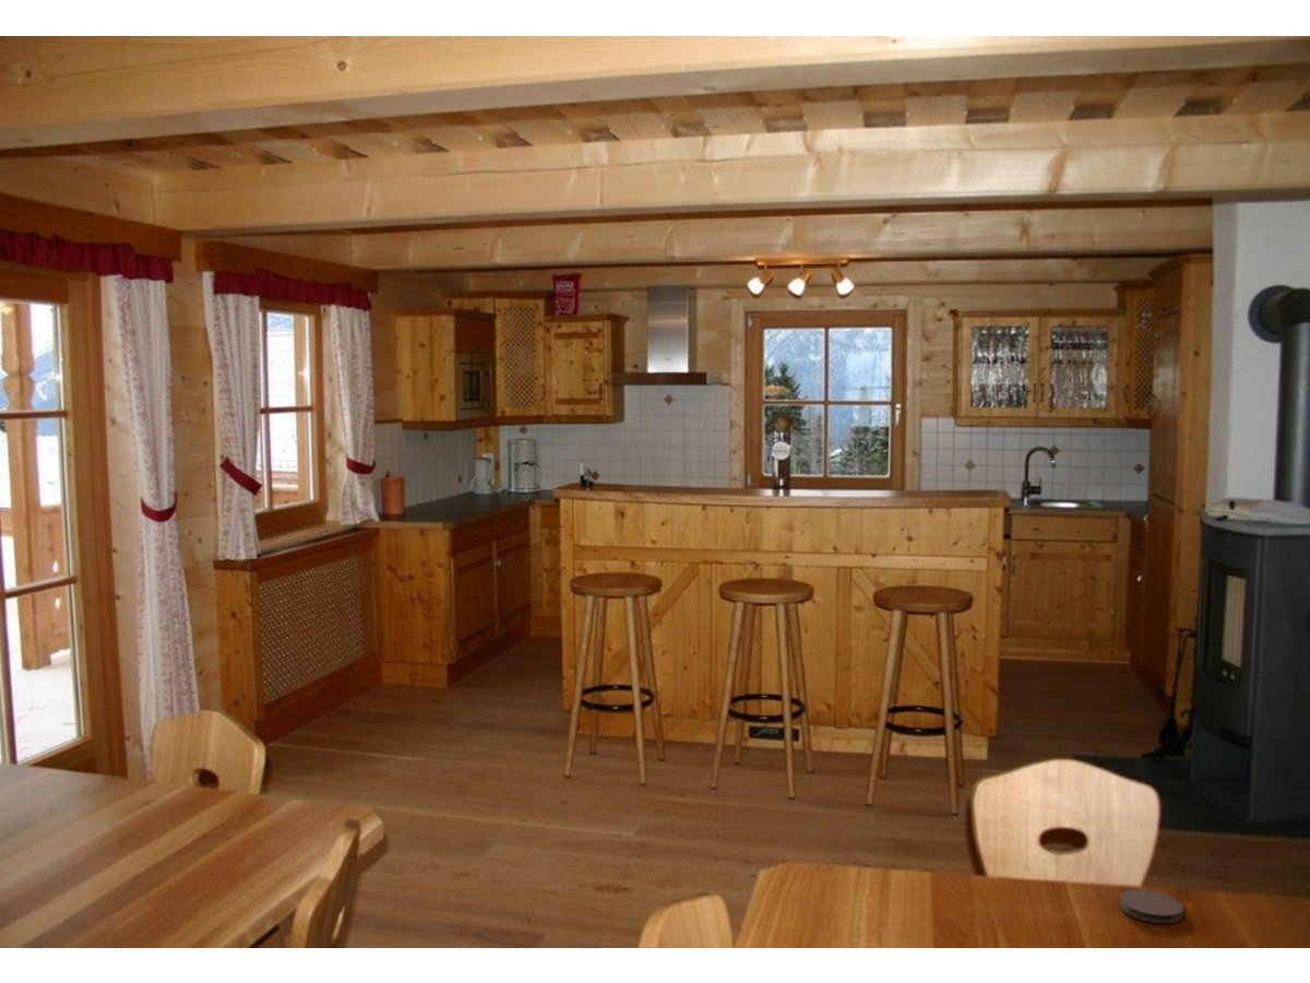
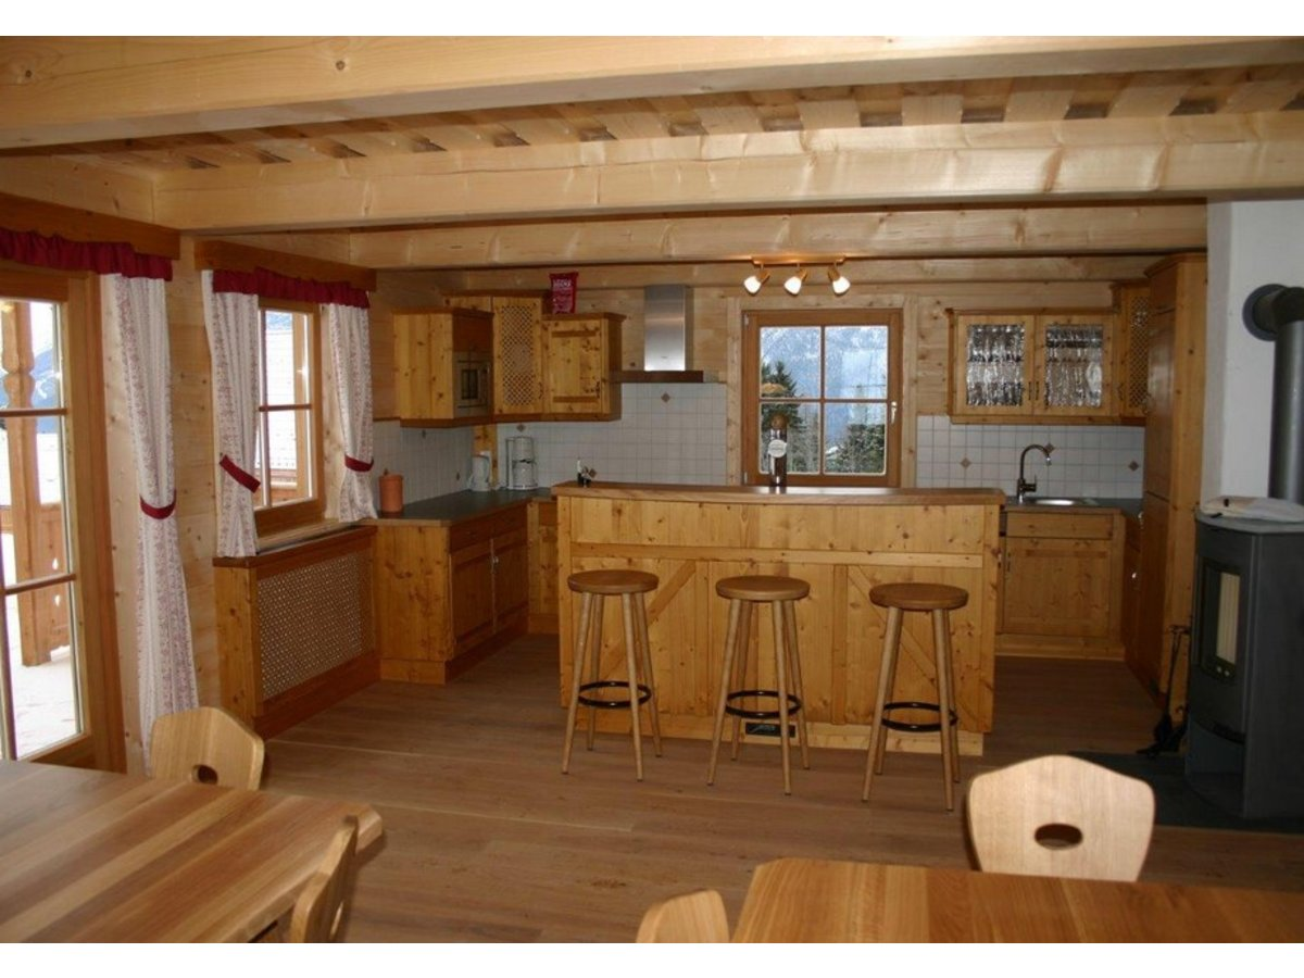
- coaster (1151, 905)
